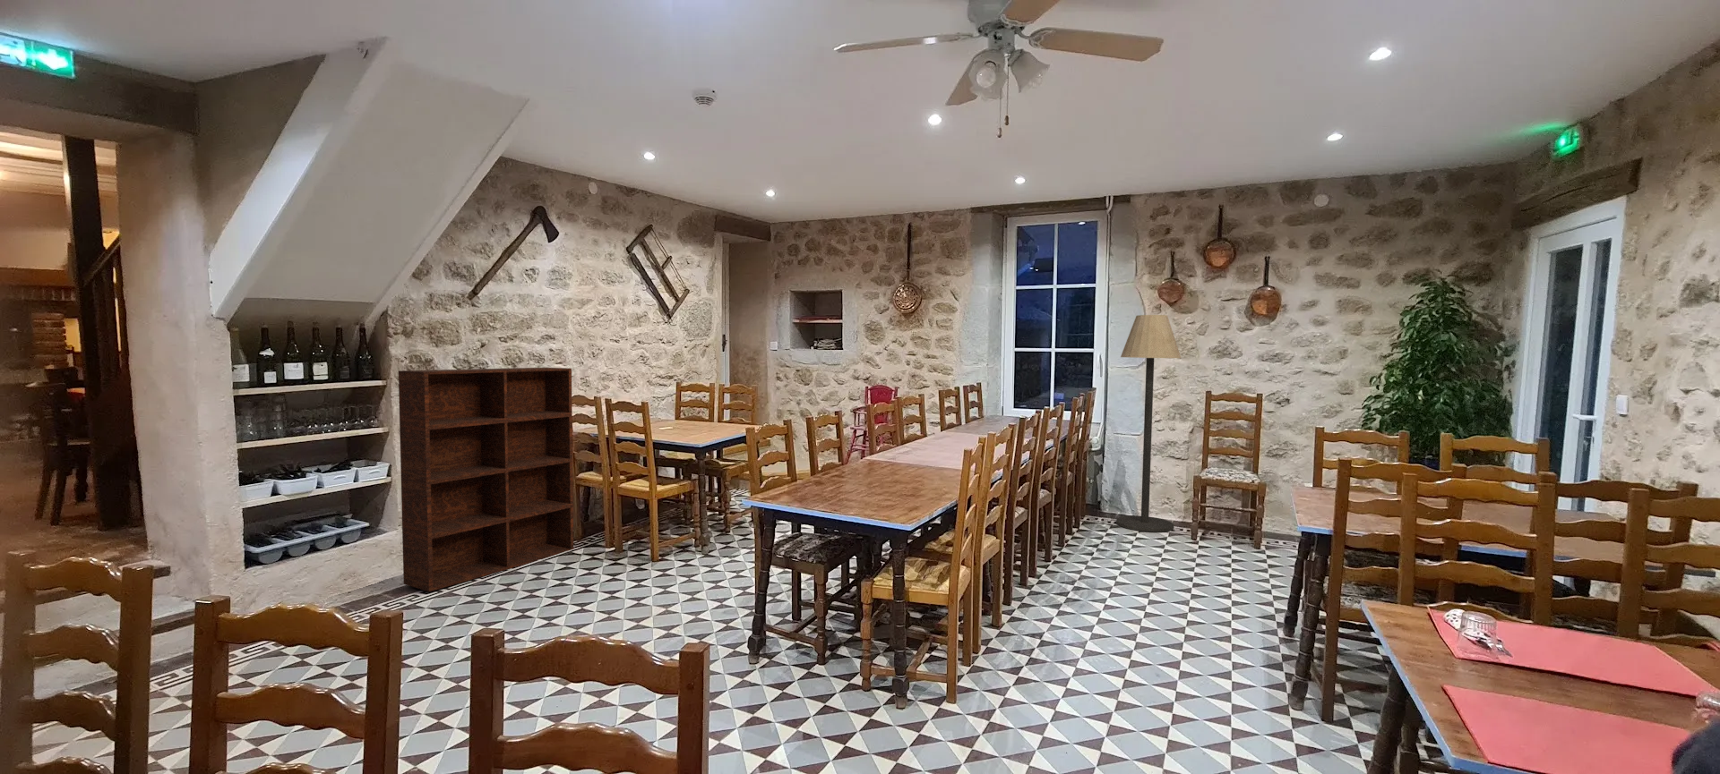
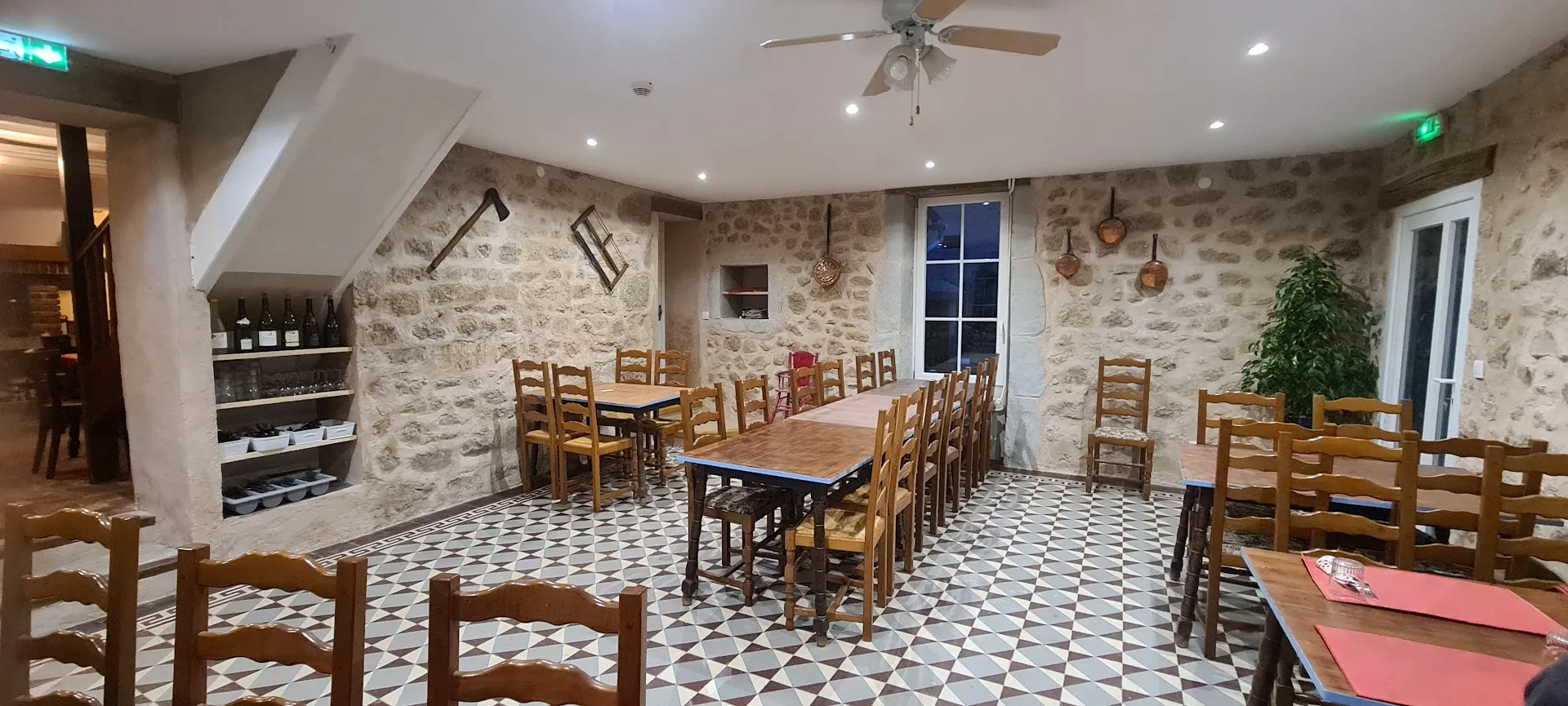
- shelving unit (494, 468)
- floor lamp (1147, 421)
